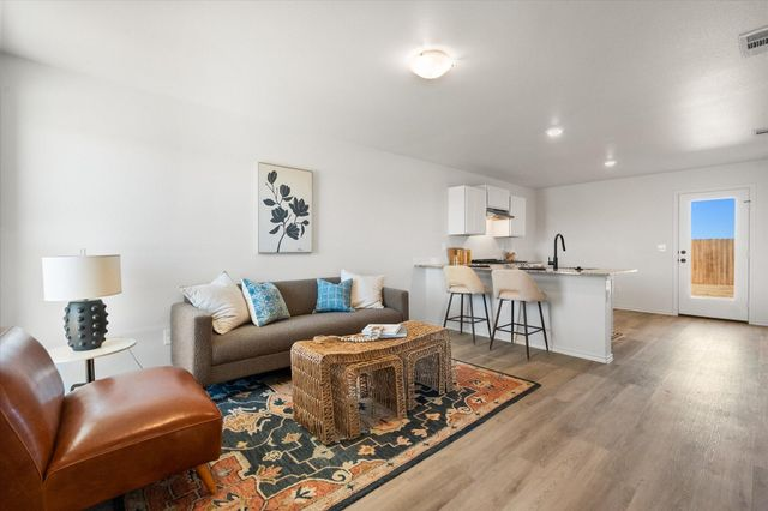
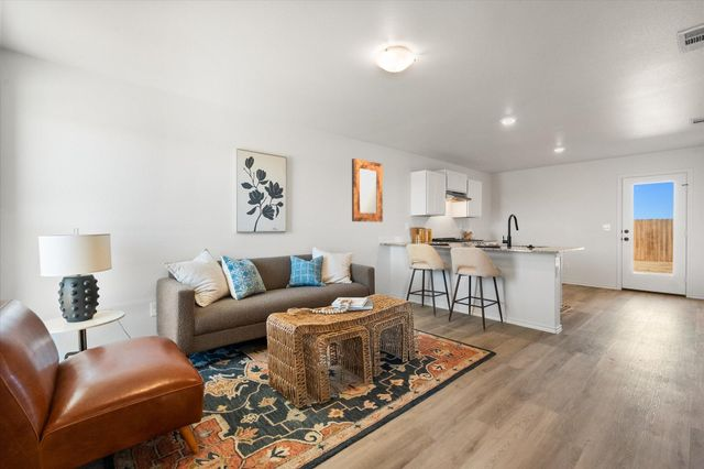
+ home mirror (367, 192)
